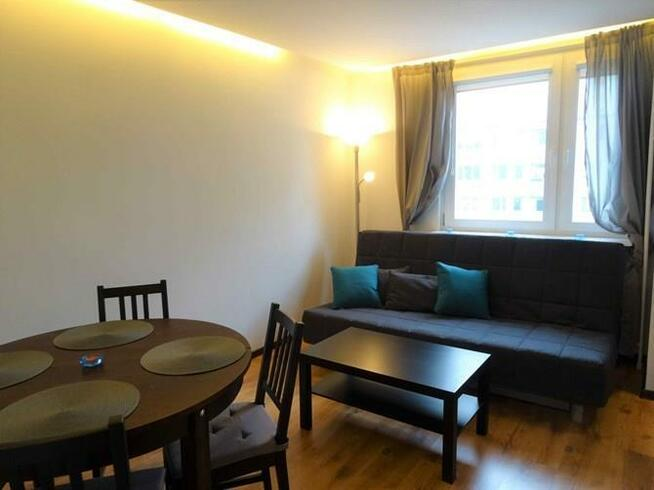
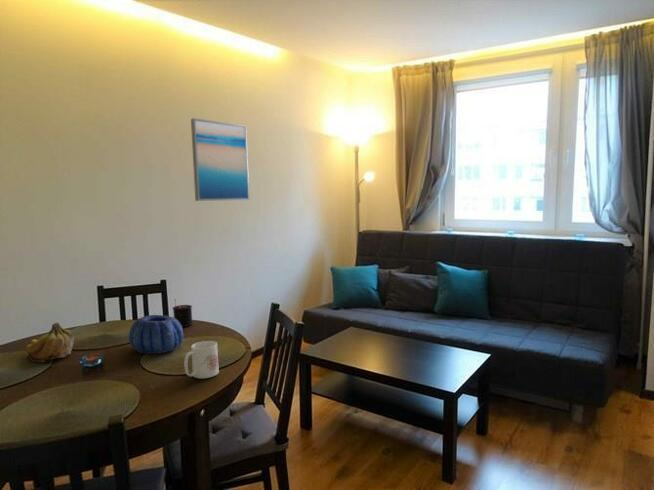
+ fruit (47, 338)
+ mug (200, 360)
+ candle (182, 311)
+ decorative bowl (156, 333)
+ wall art (221, 161)
